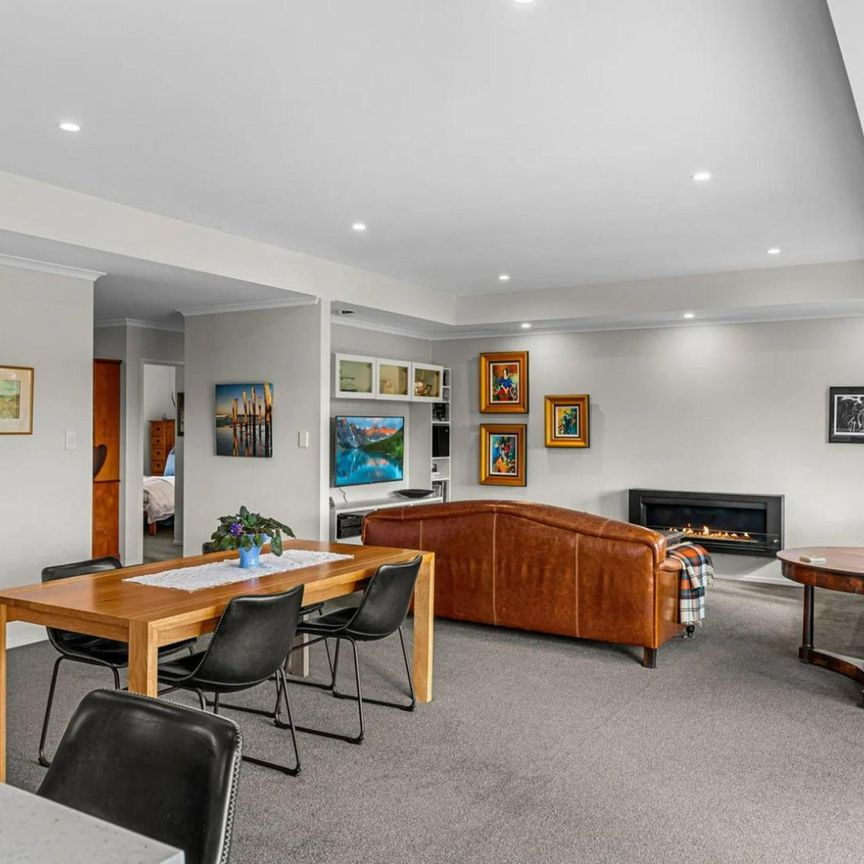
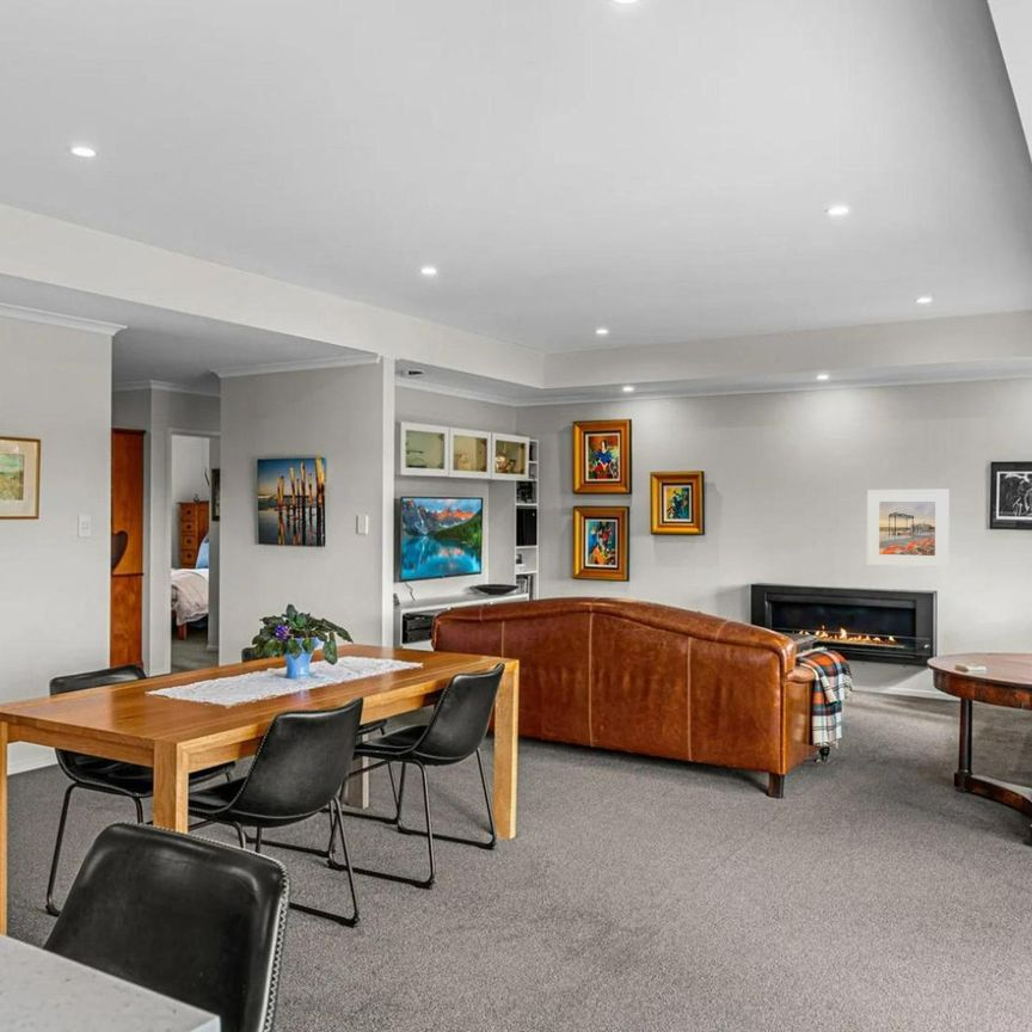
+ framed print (907, 528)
